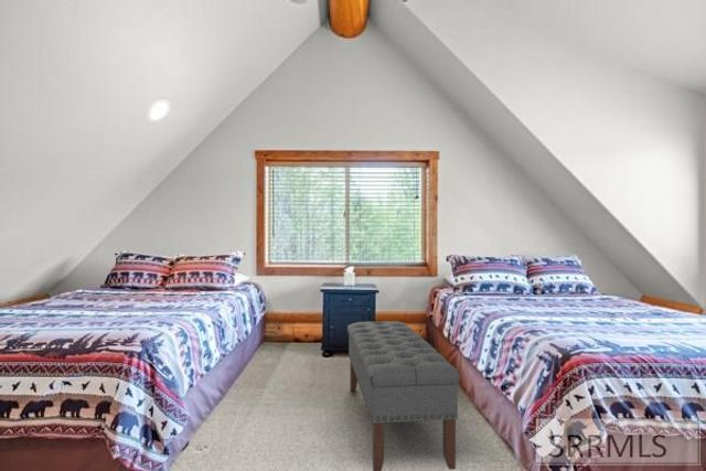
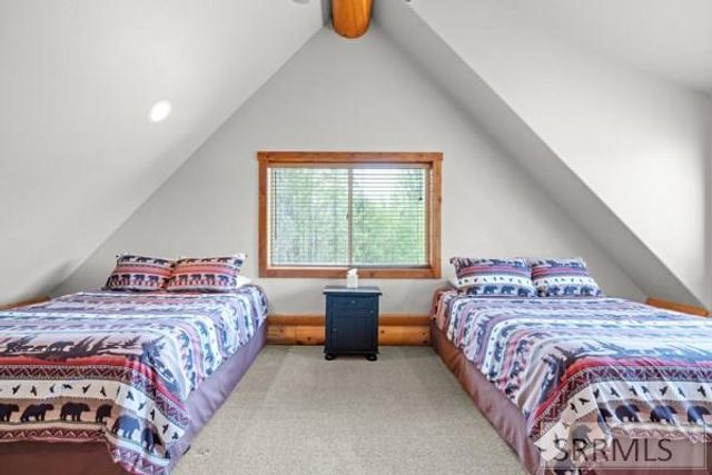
- bench (392, 379)
